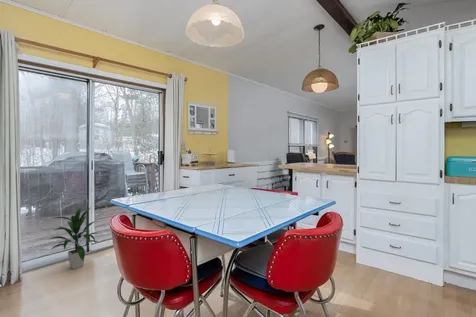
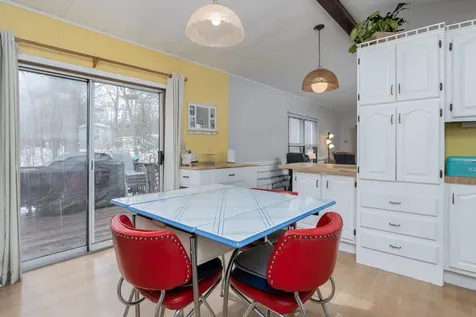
- indoor plant (75, 237)
